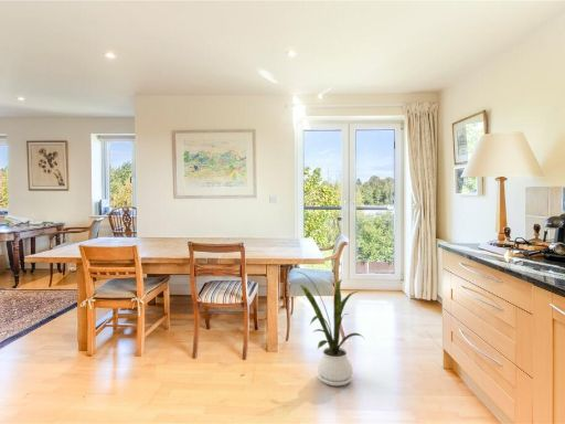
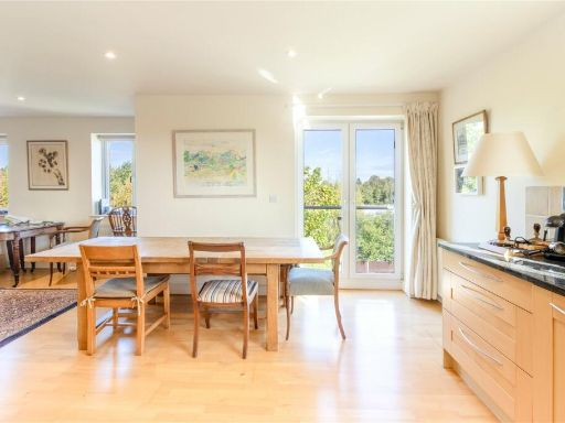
- house plant (329, 322)
